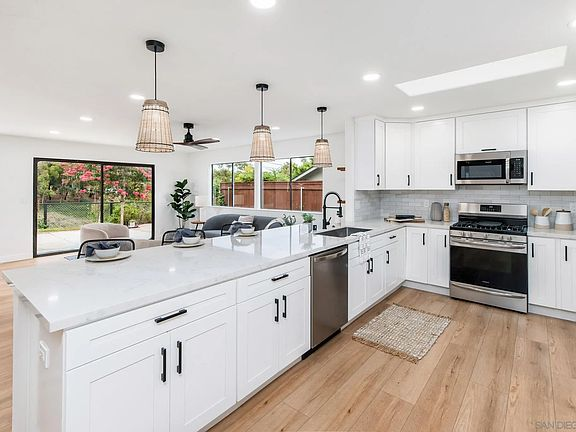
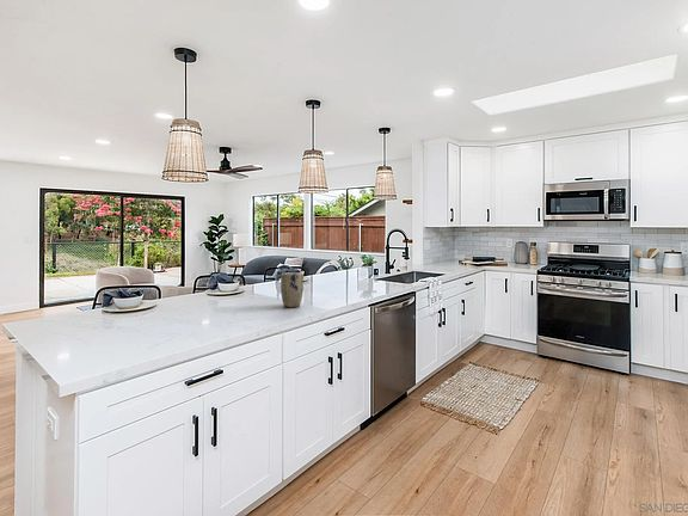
+ plant pot (291, 289)
